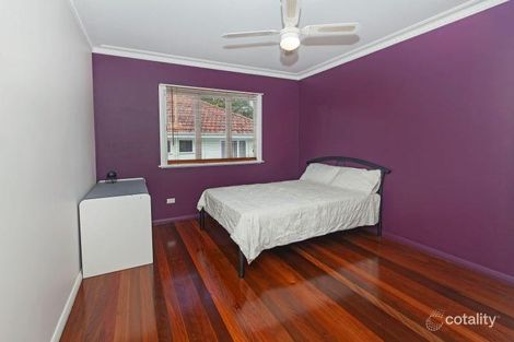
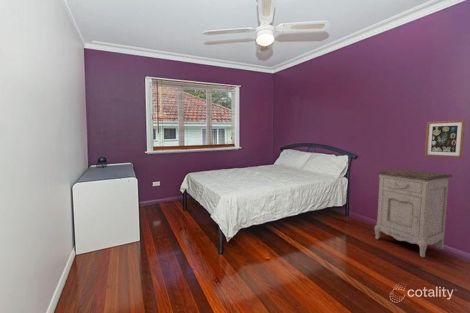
+ wall art (443, 139)
+ nightstand (408, 208)
